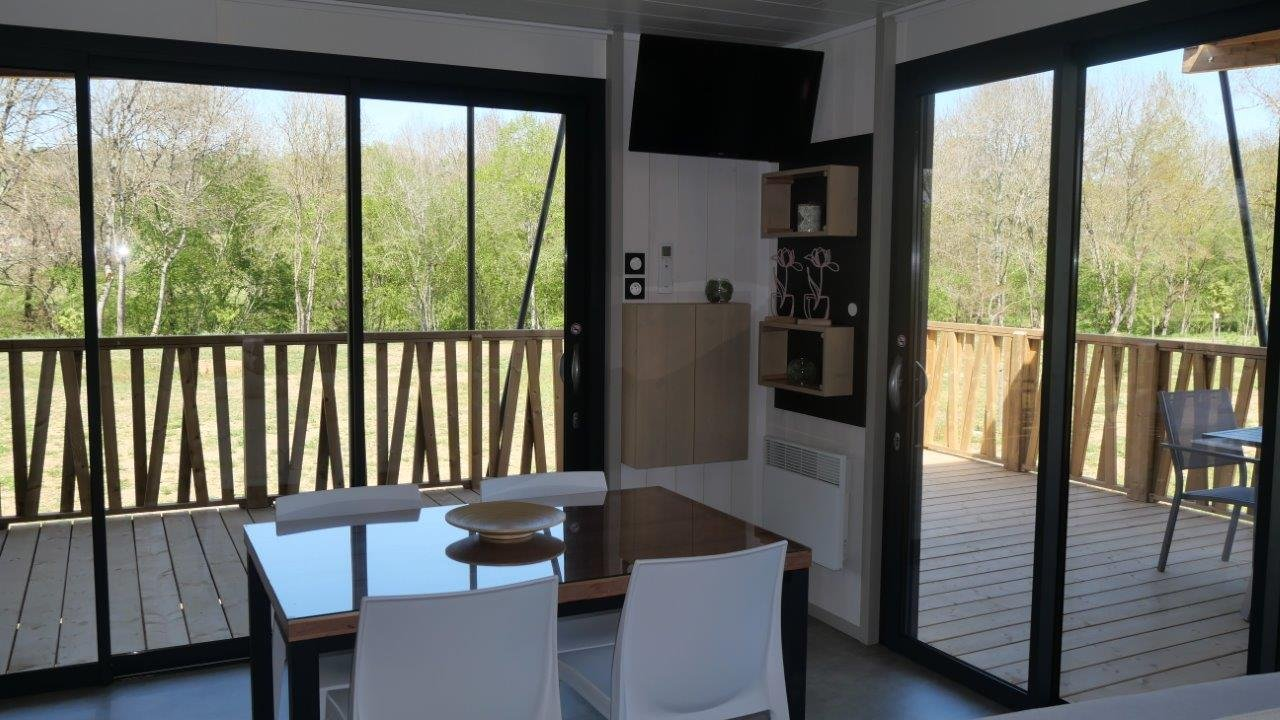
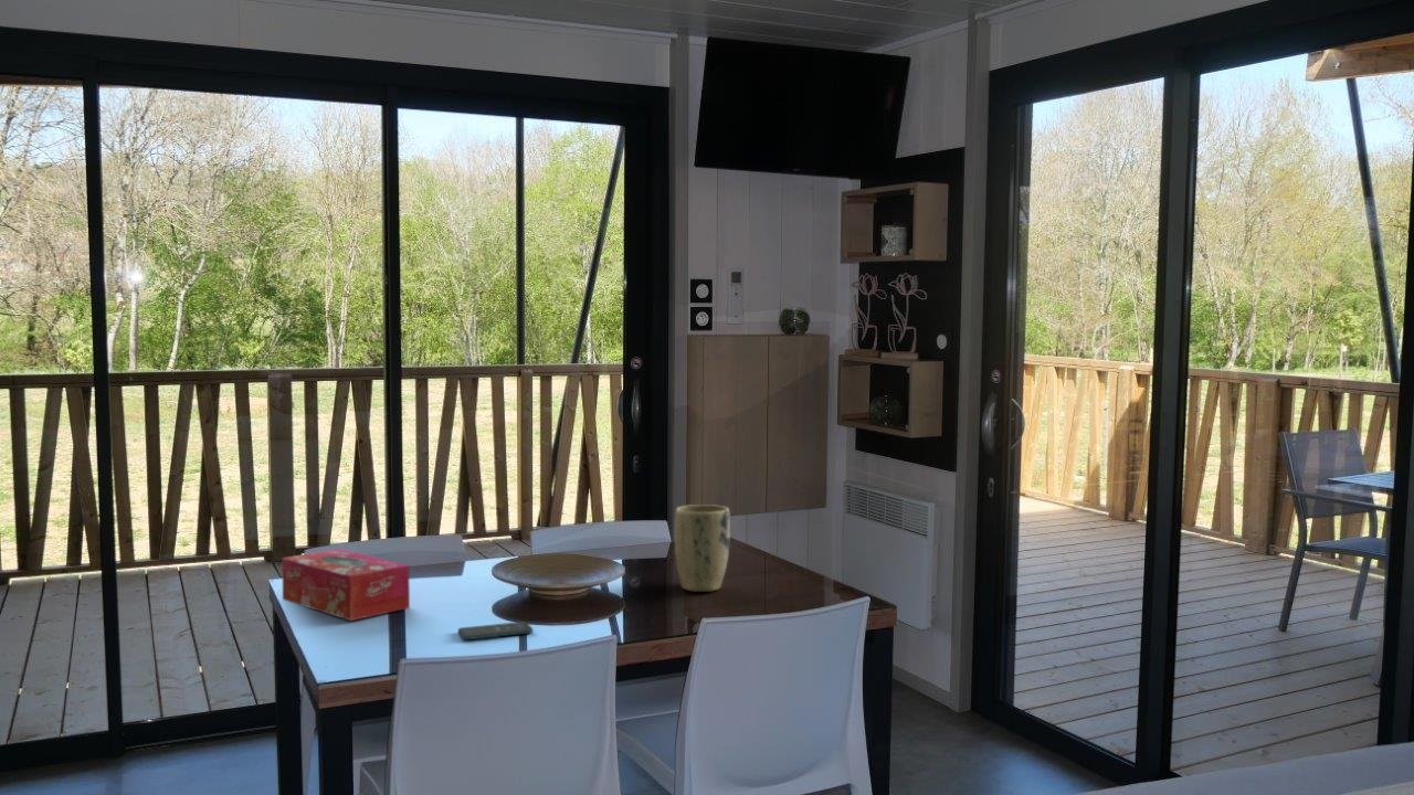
+ smartphone (495, 630)
+ plant pot (701, 548)
+ tissue box (345, 582)
